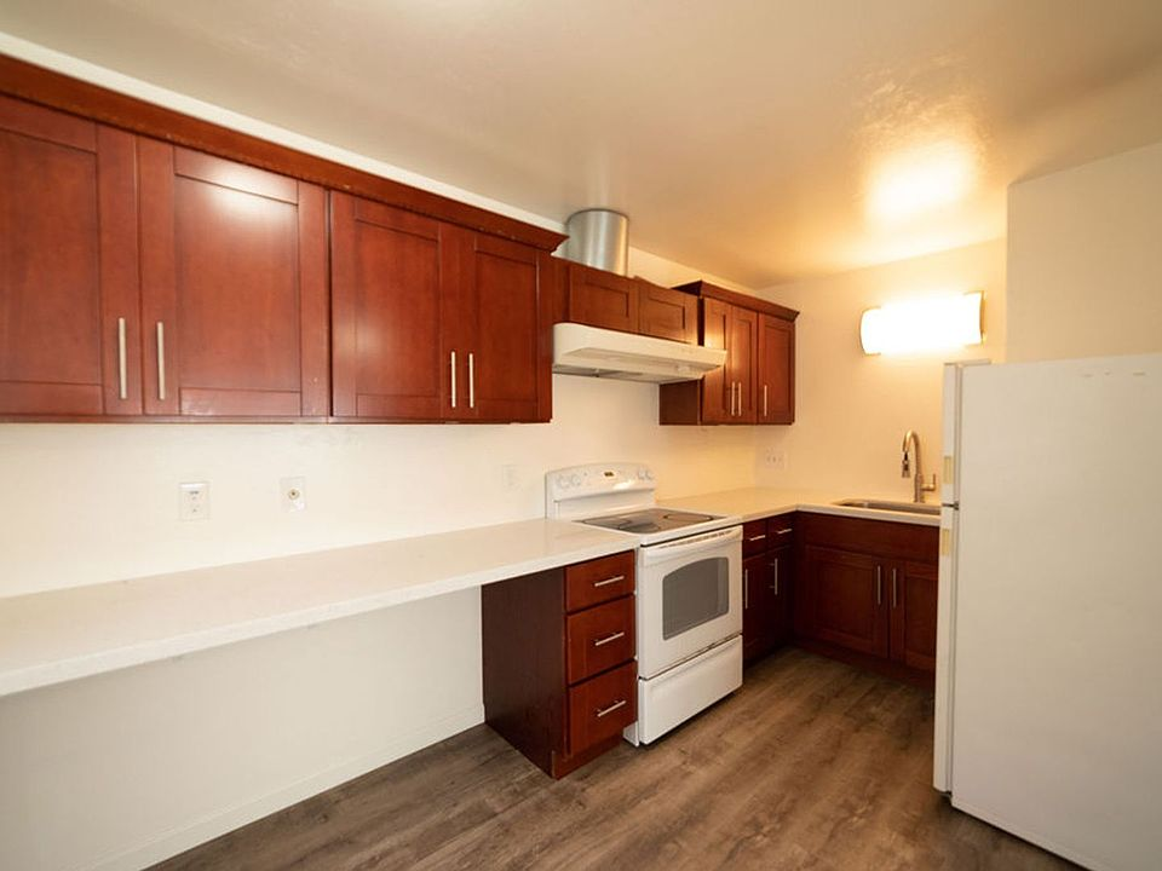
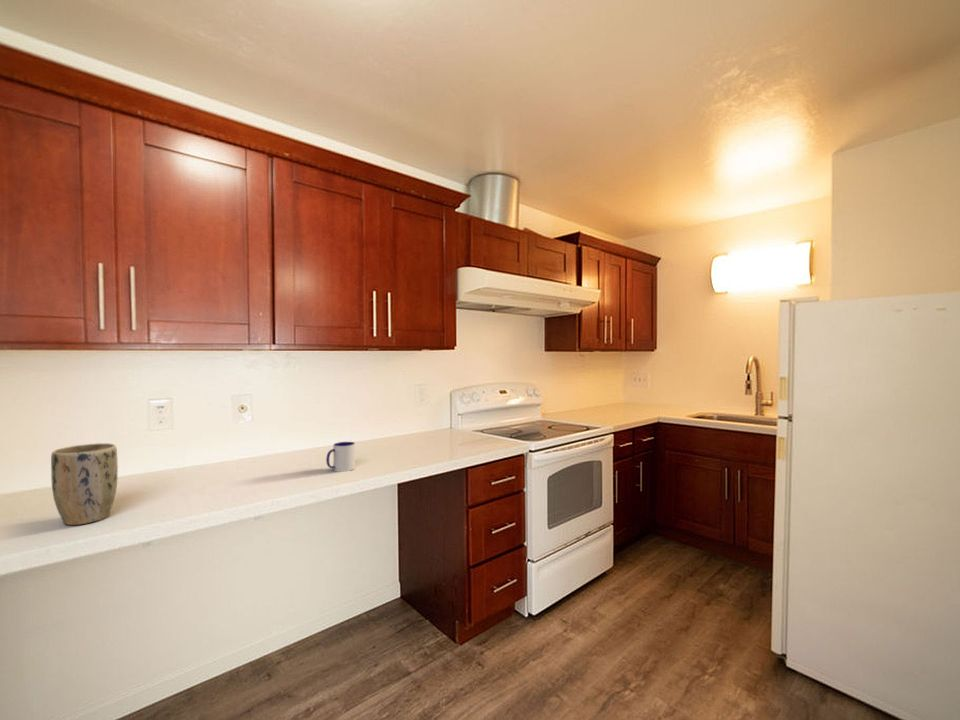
+ plant pot (85, 483)
+ mug (340, 457)
